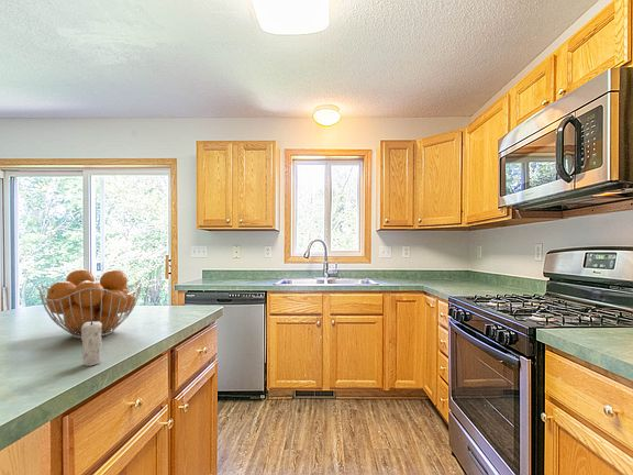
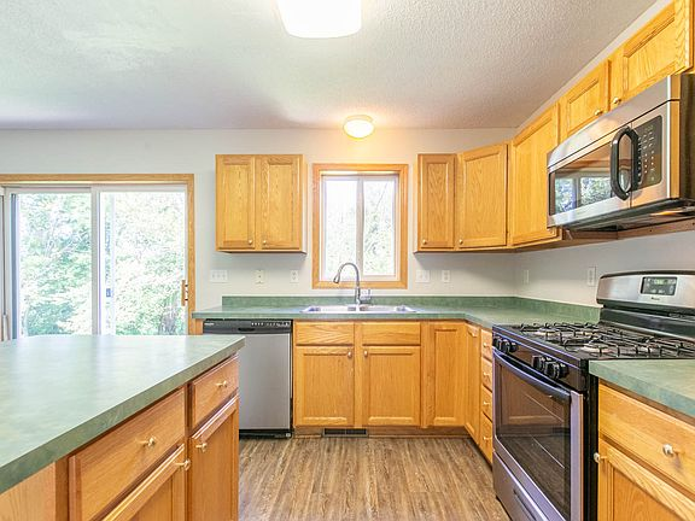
- candle (91, 339)
- fruit basket (93, 301)
